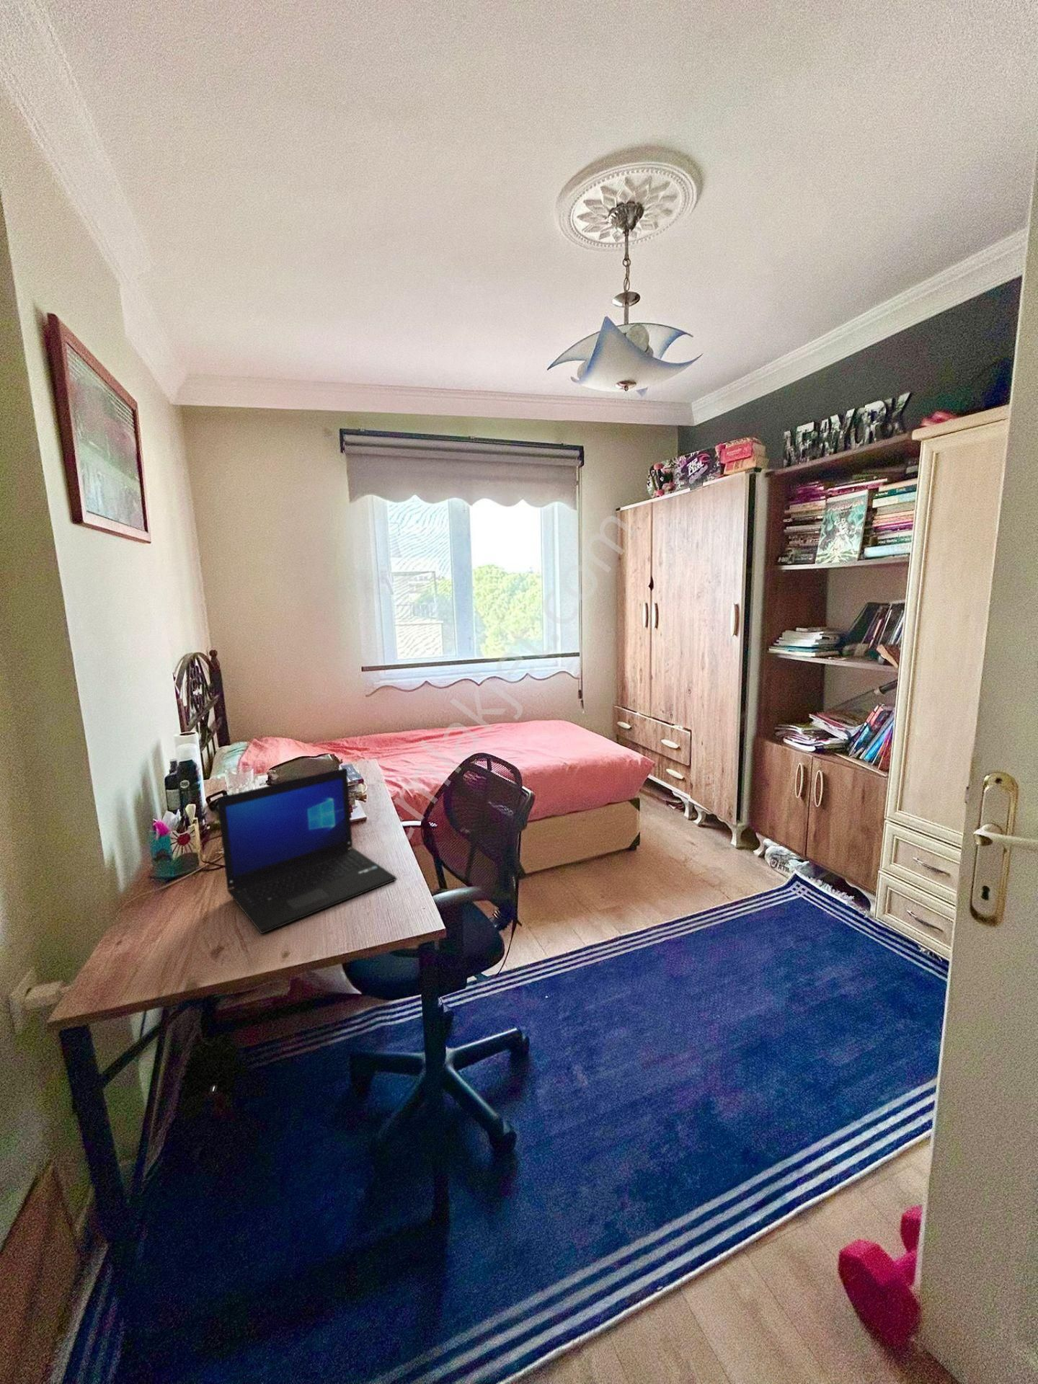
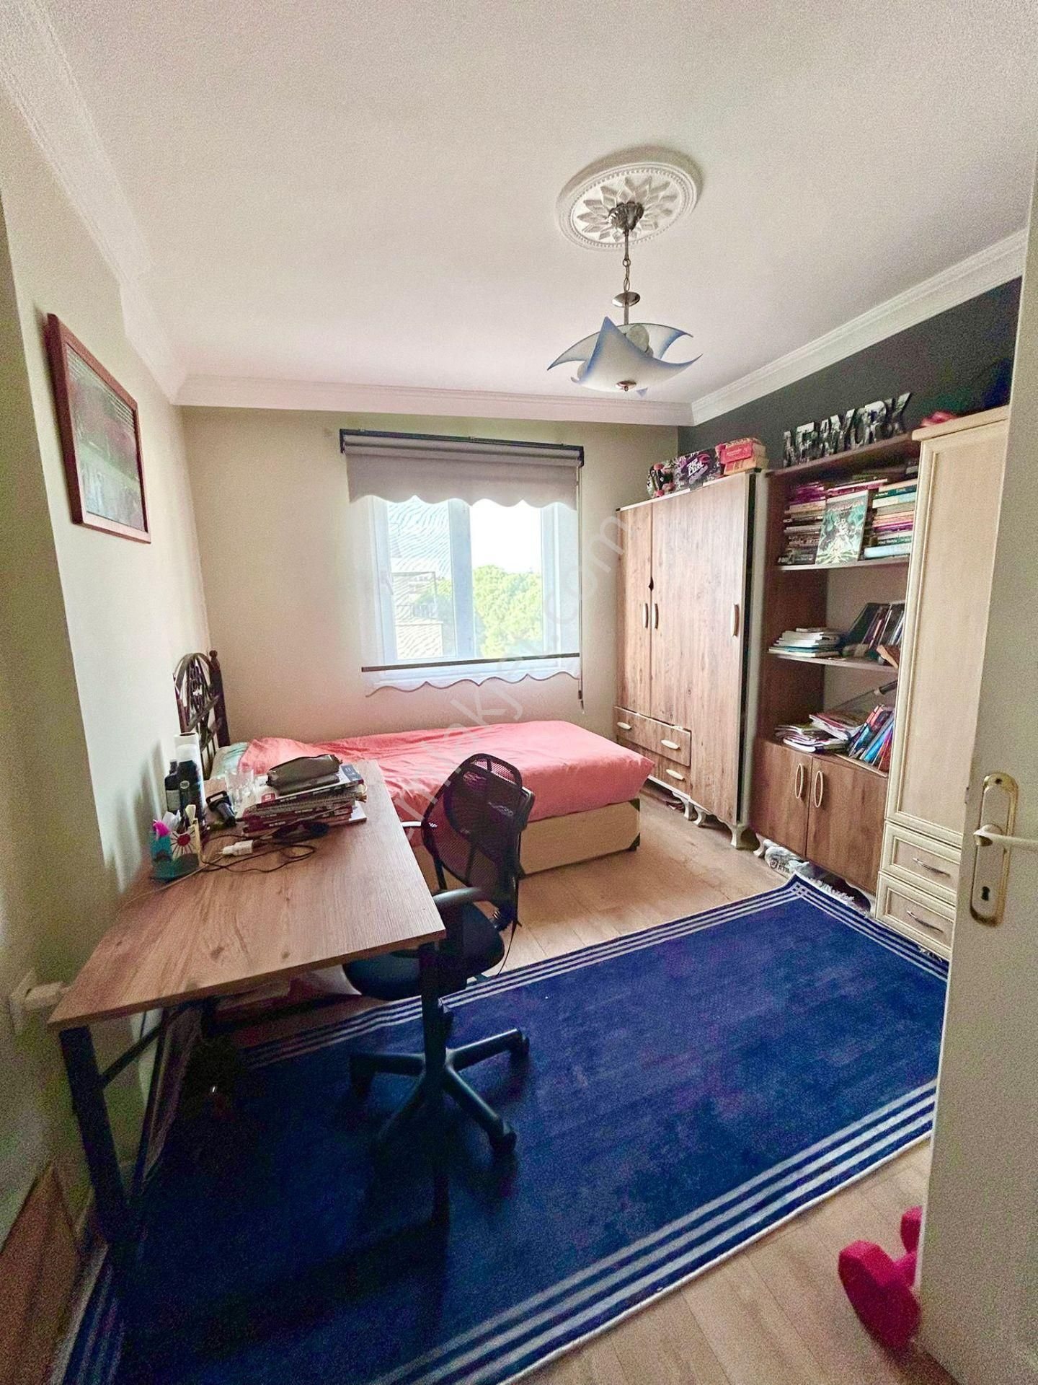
- laptop (309, 840)
